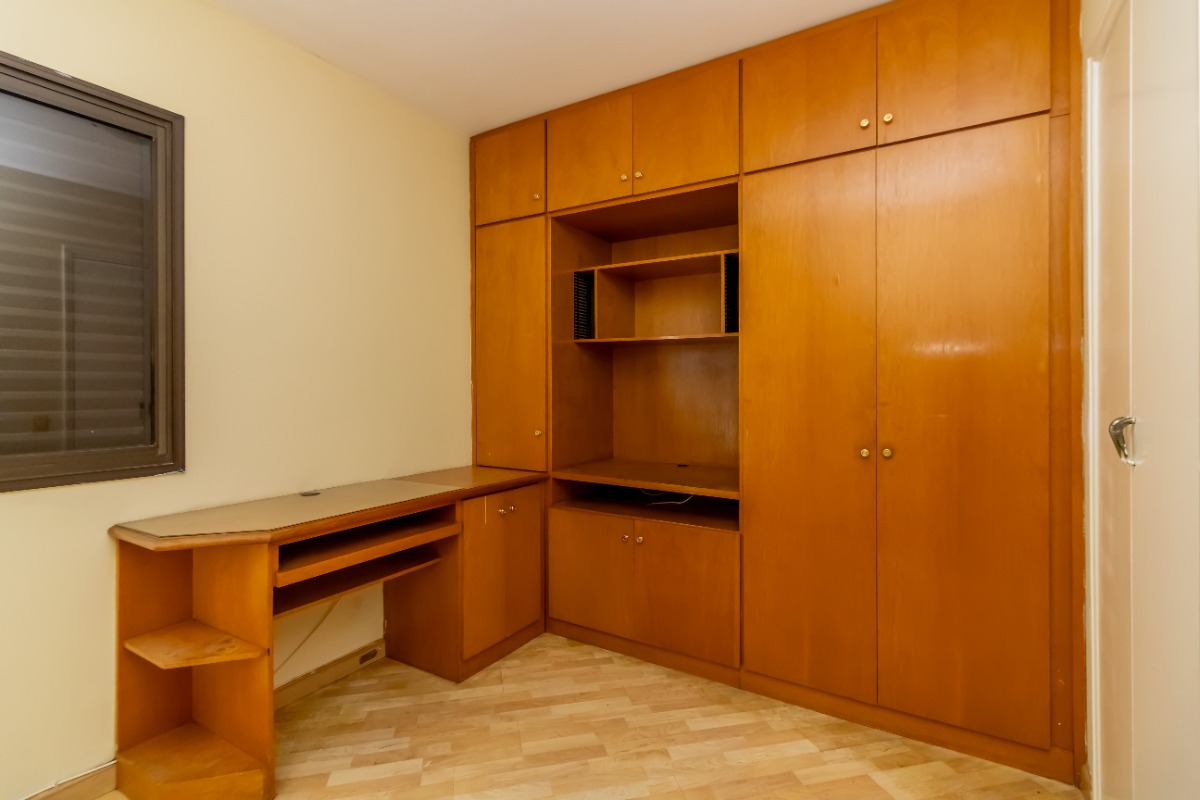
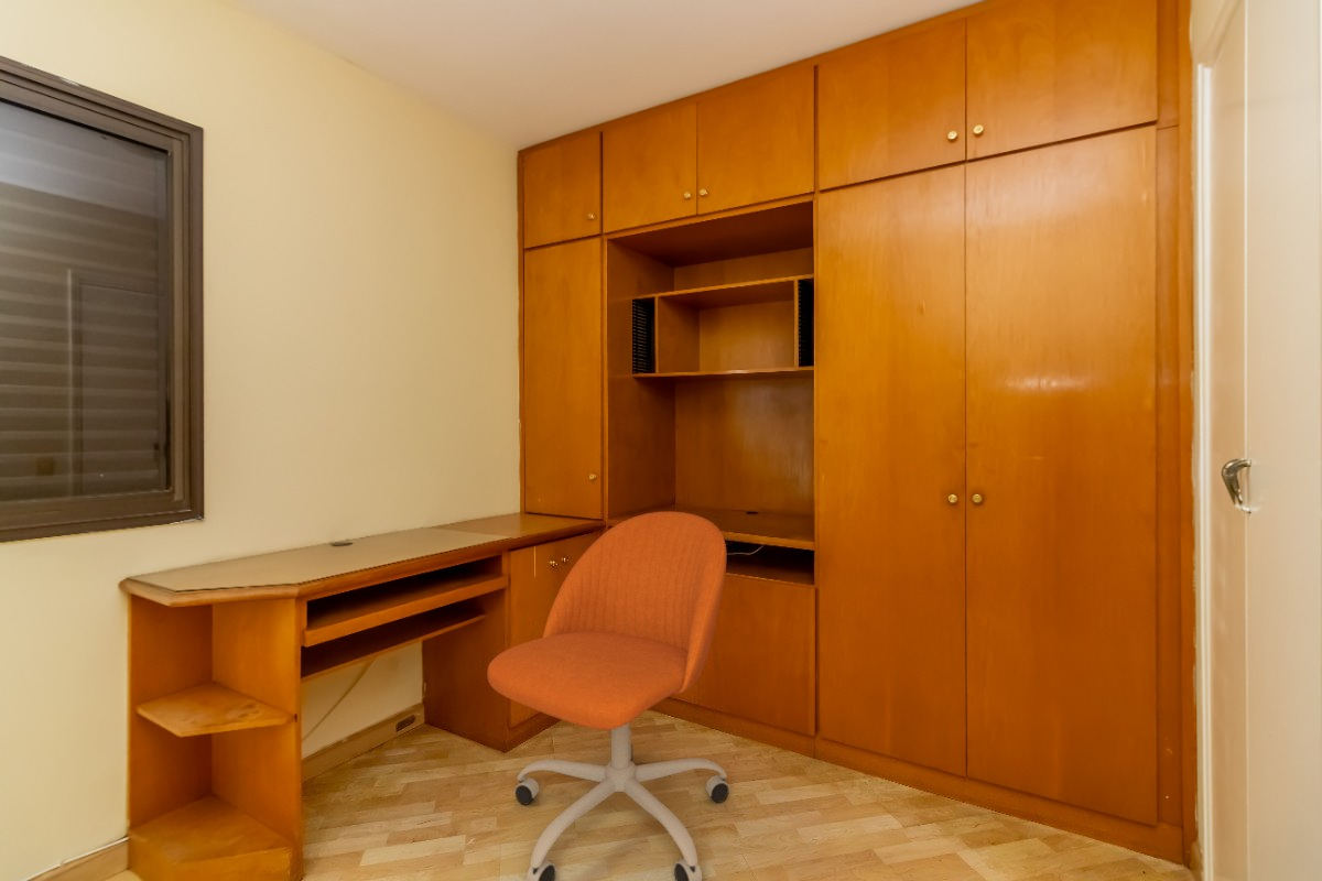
+ office chair (615, 673)
